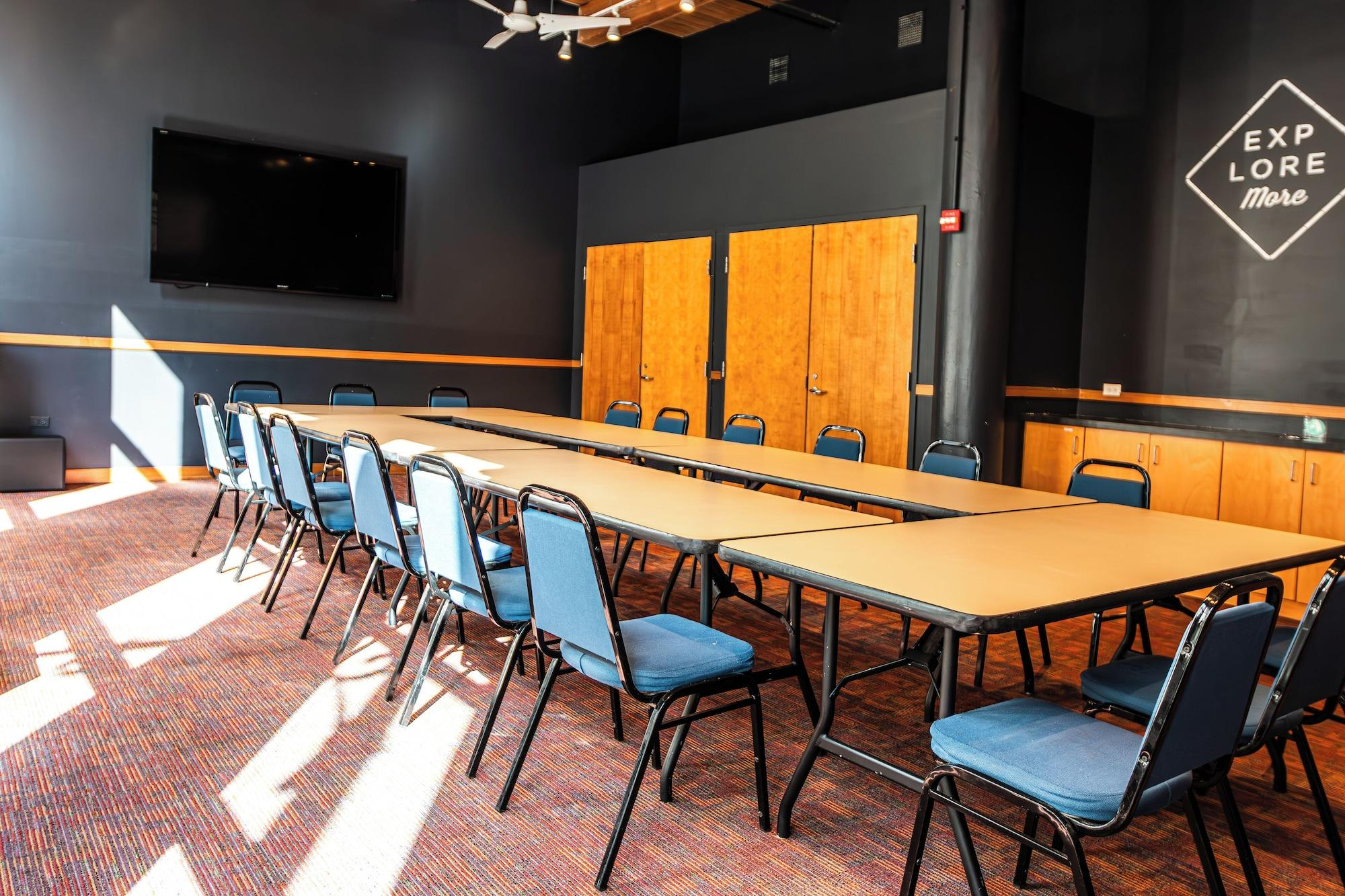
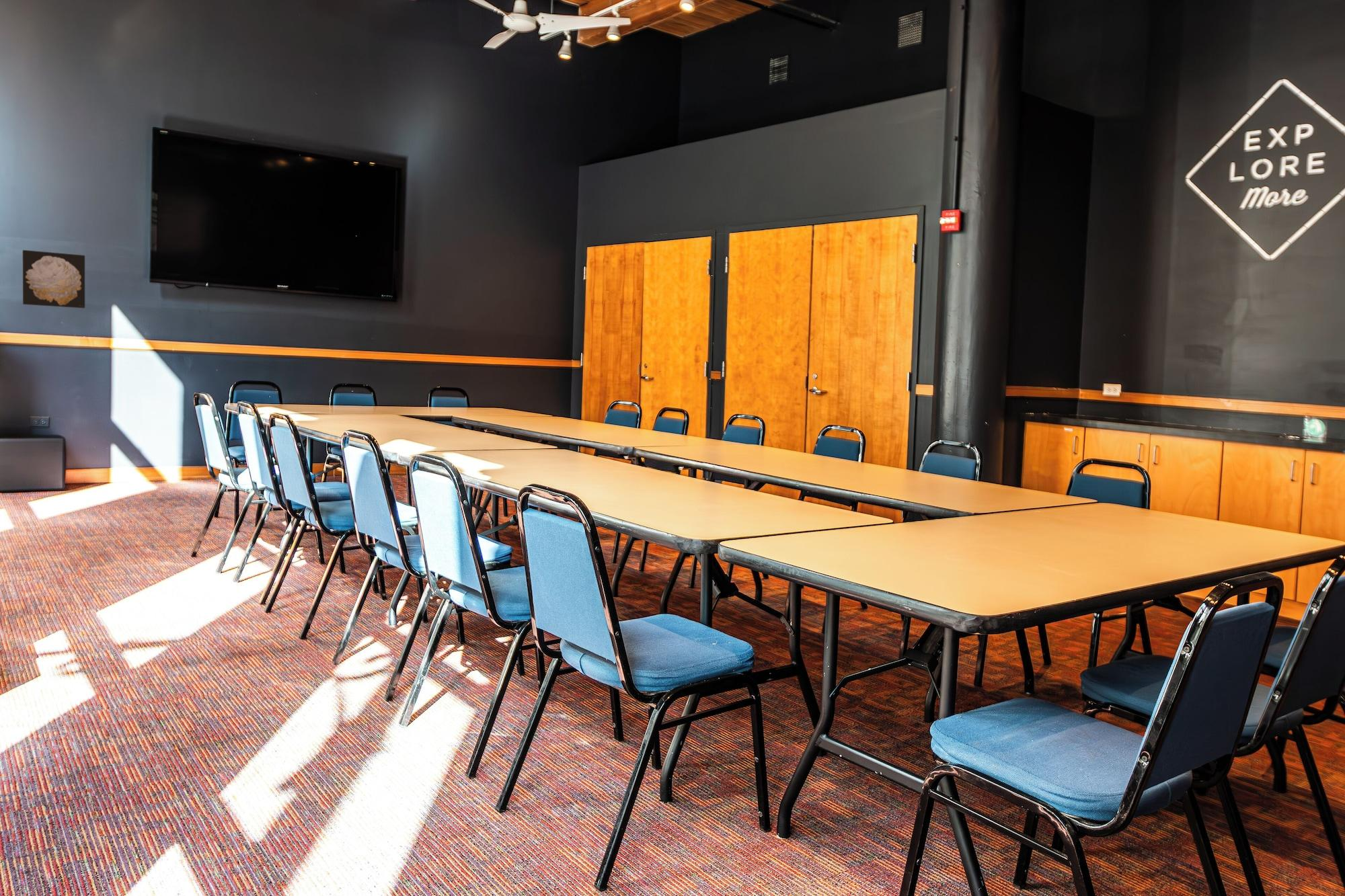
+ wall art (54, 280)
